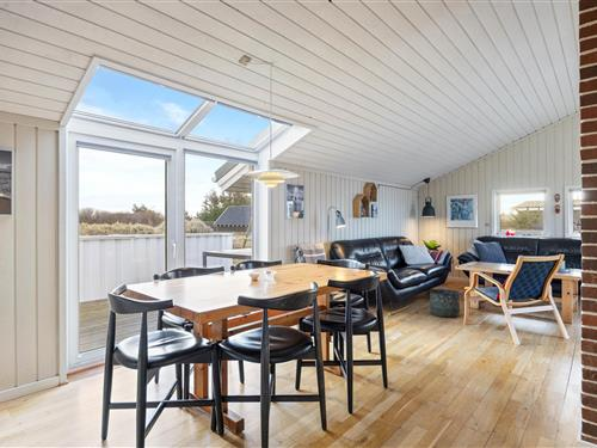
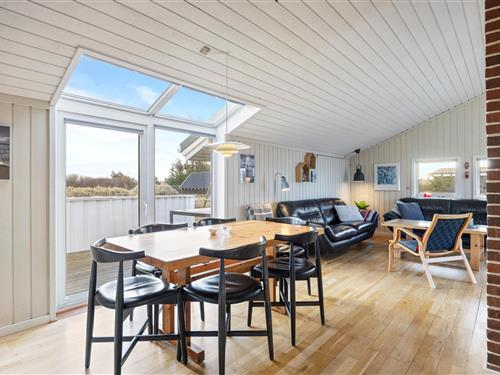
- basket (444, 302)
